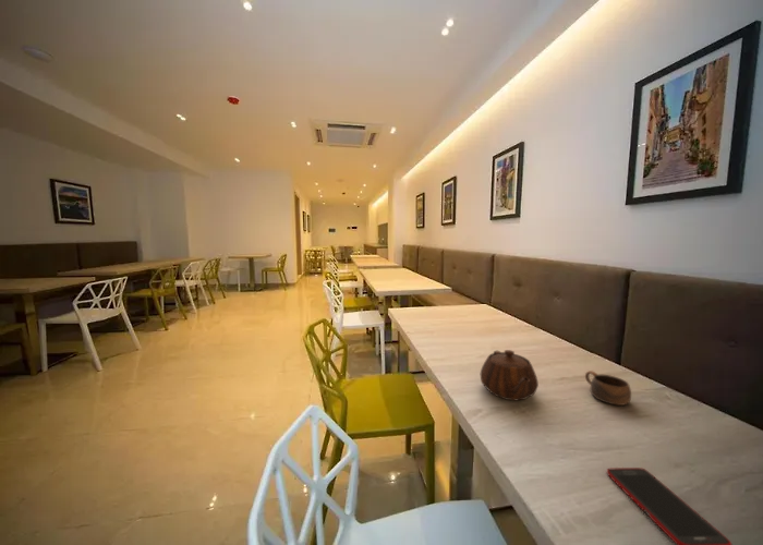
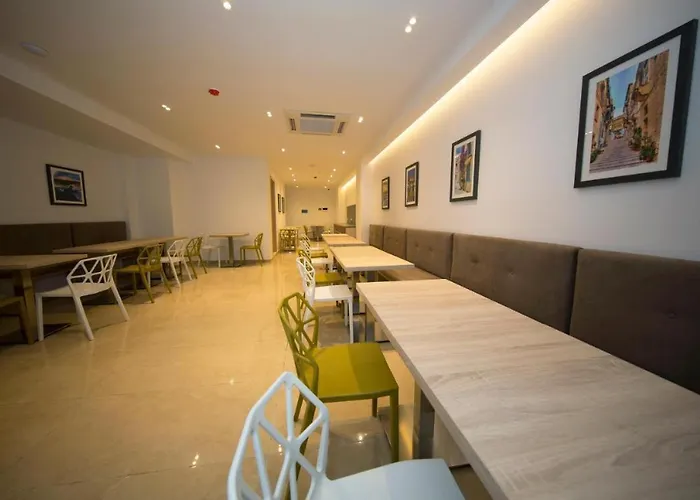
- cup (606, 386)
- teapot (509, 372)
- cell phone (659, 504)
